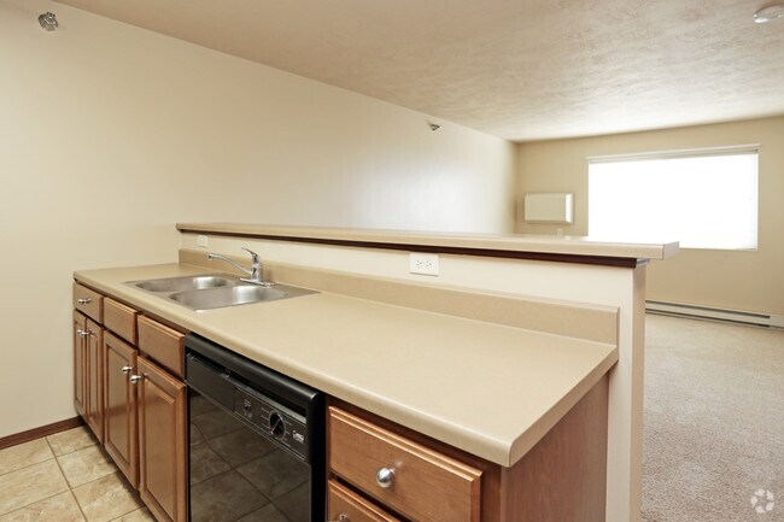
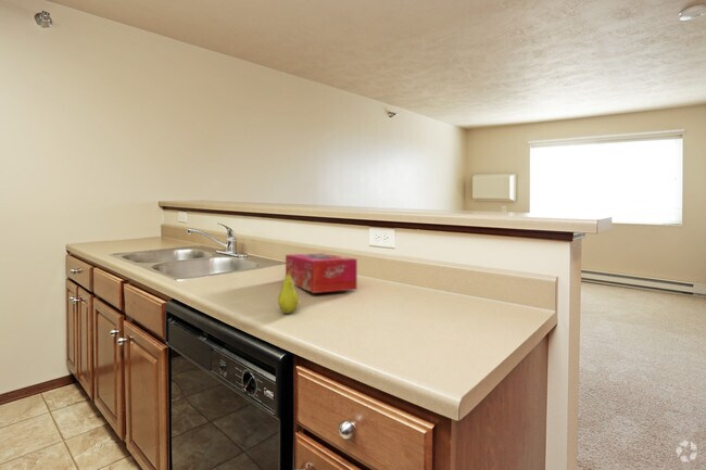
+ tissue box (318, 270)
+ fruit (288, 290)
